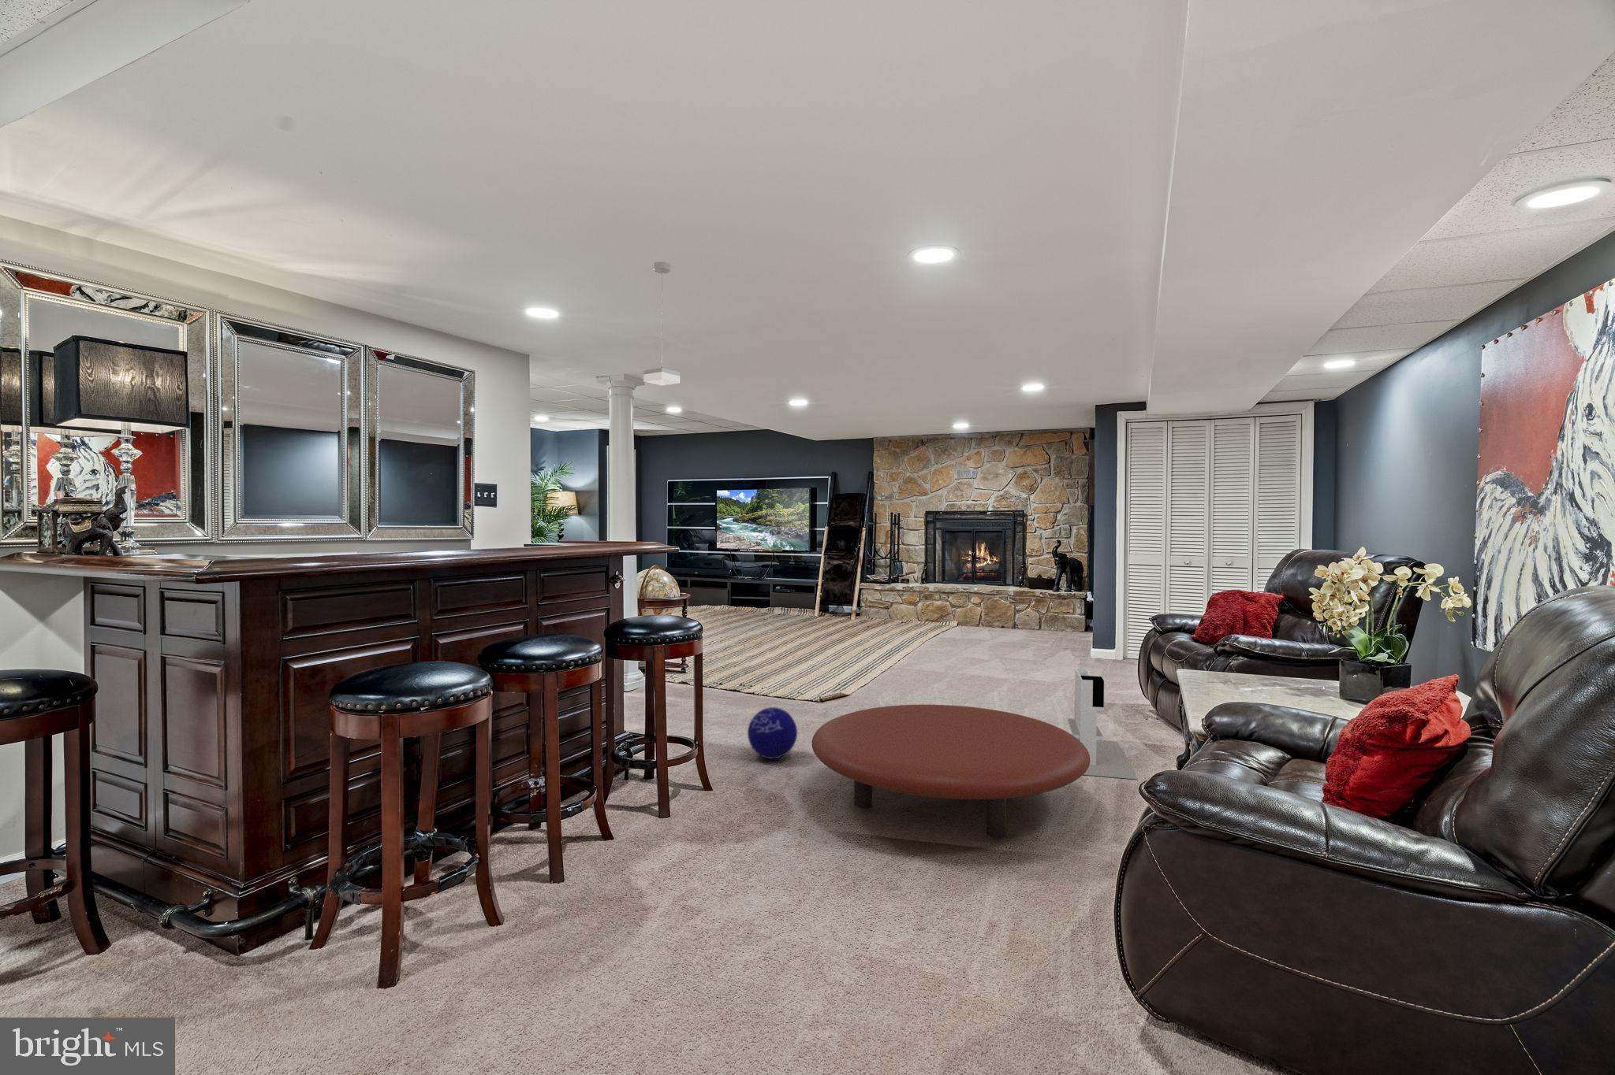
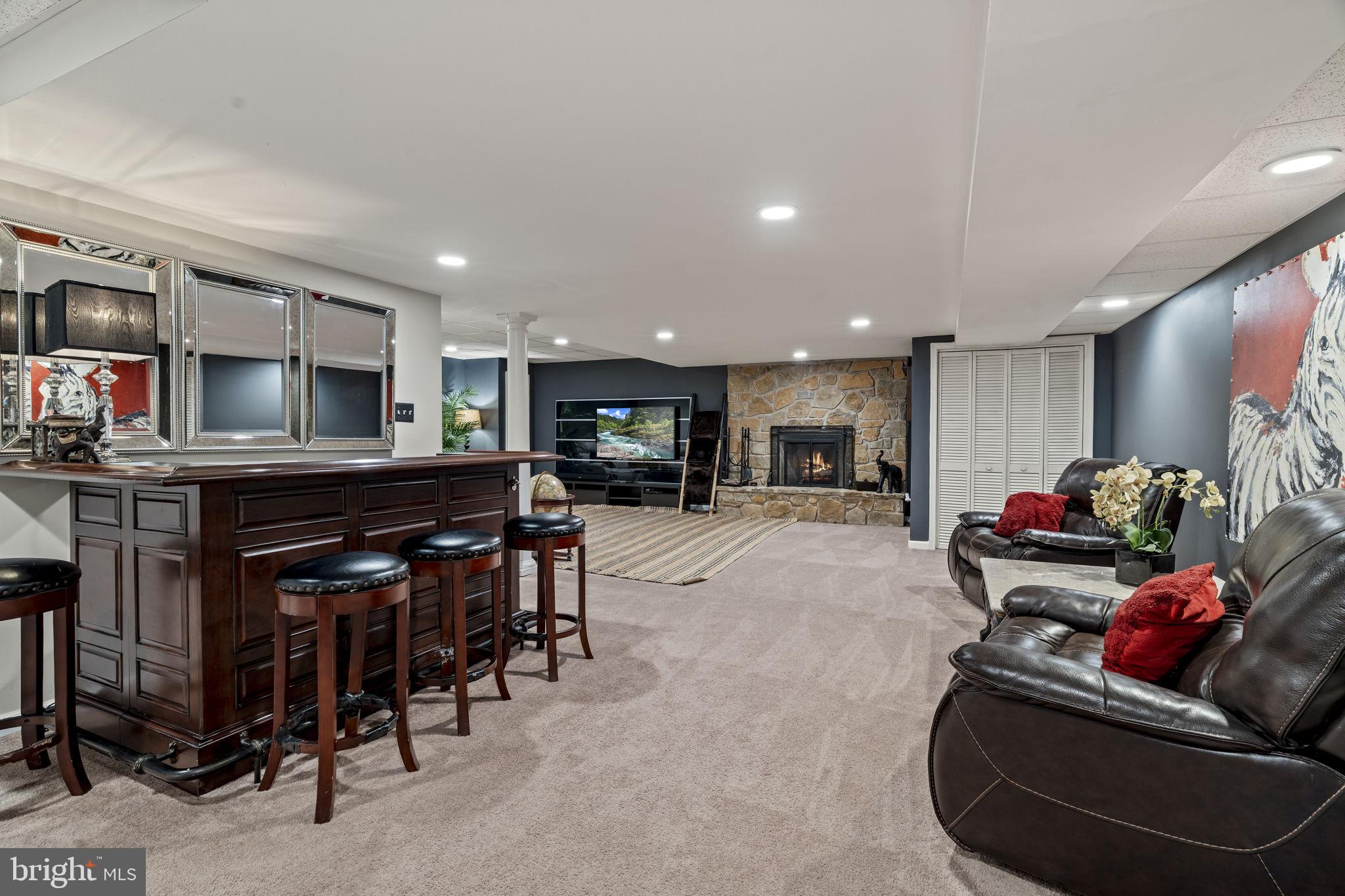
- coffee table (945, 767)
- ball (772, 732)
- pendant lamp (662, 323)
- fireplace (1085, 714)
